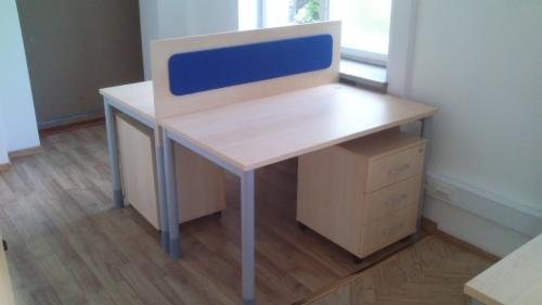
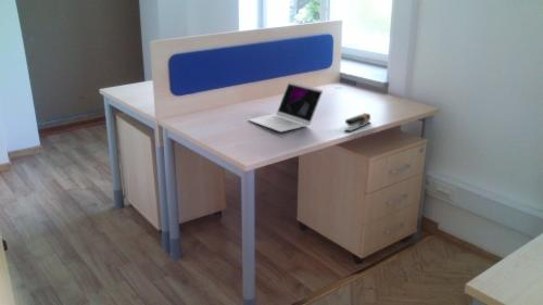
+ laptop (285, 103)
+ stapler (357, 120)
